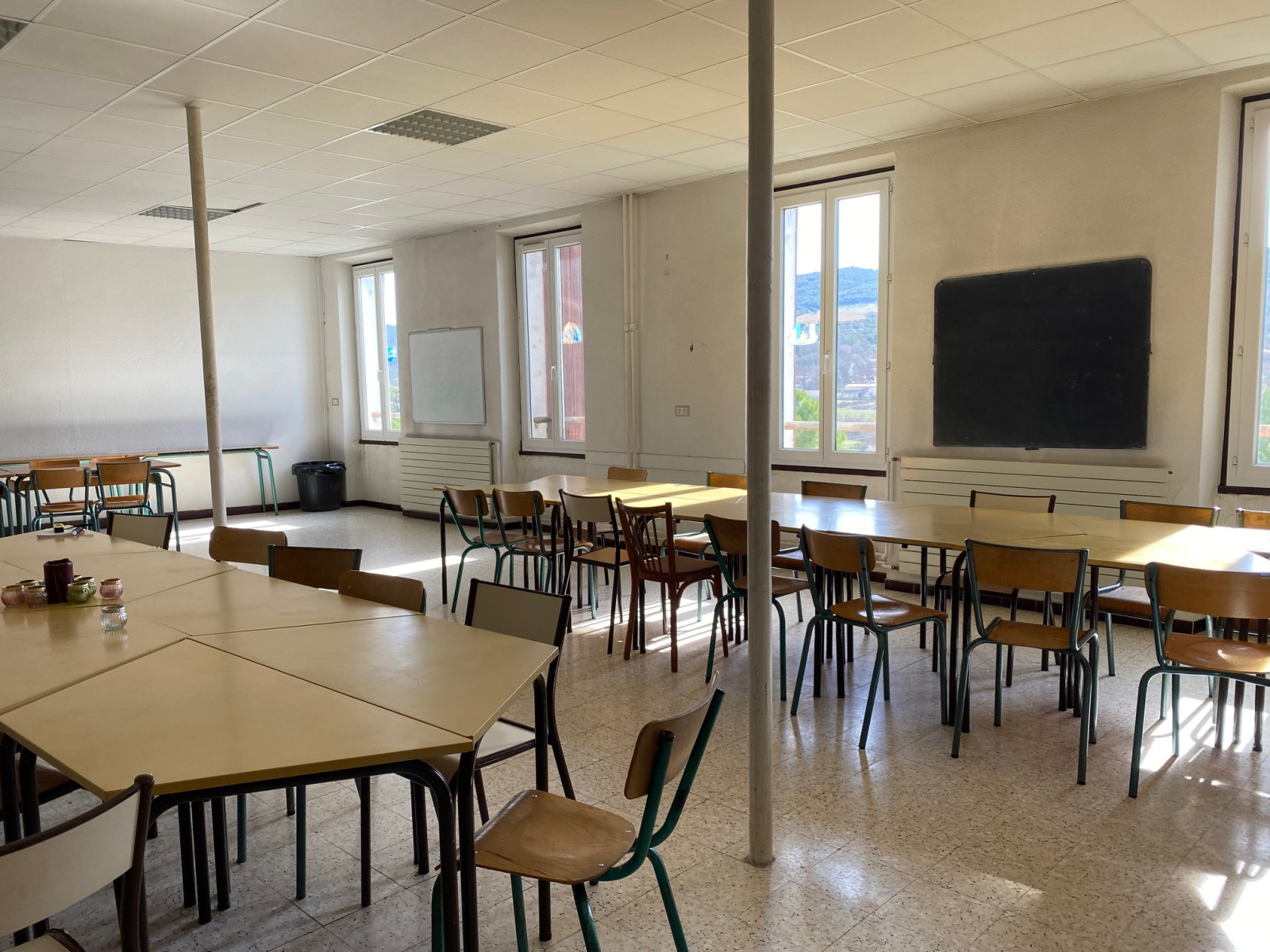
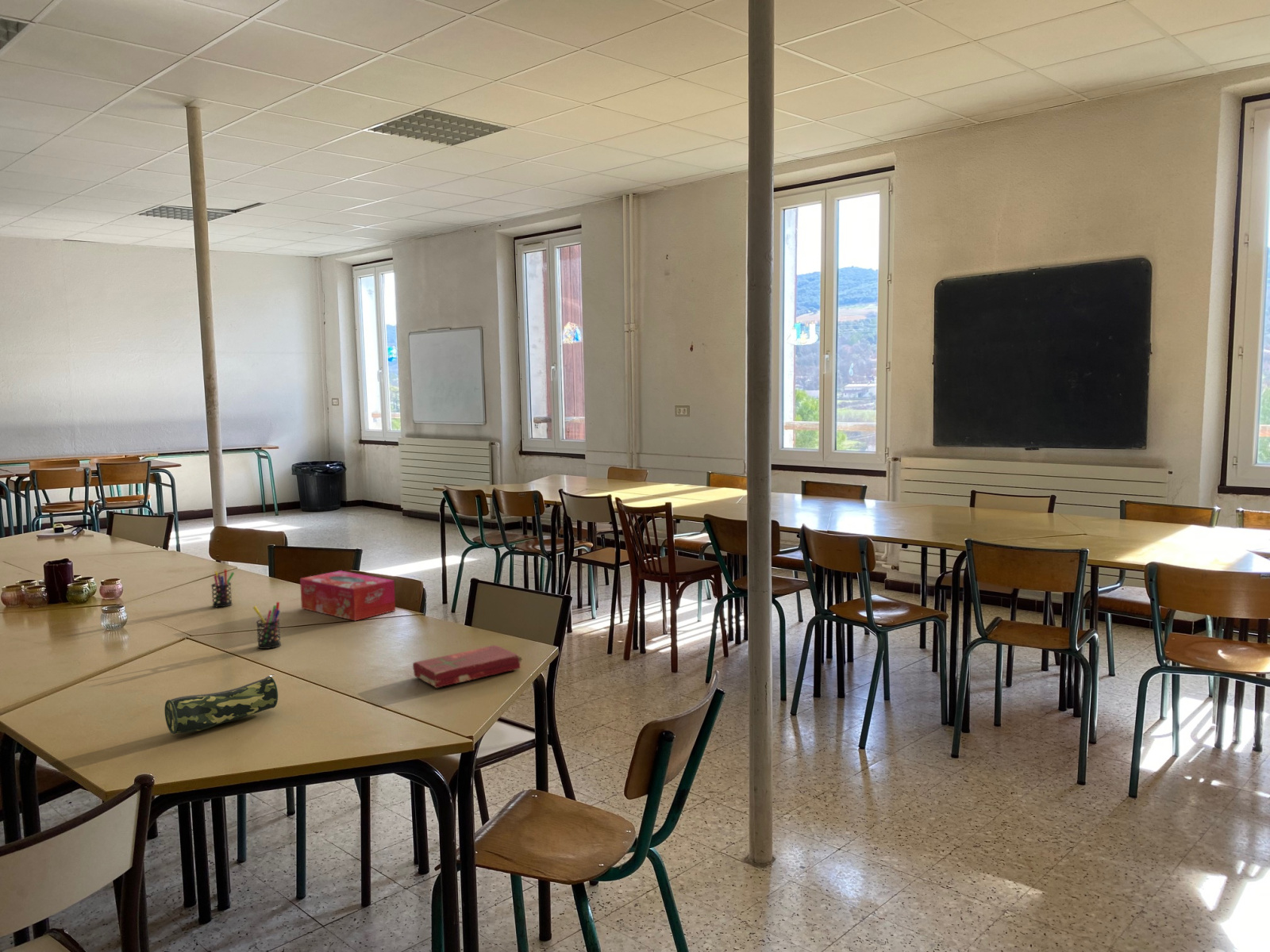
+ book (468, 665)
+ tissue box (347, 594)
+ pen holder (224, 586)
+ pencil case (225, 704)
+ pen holder (270, 623)
